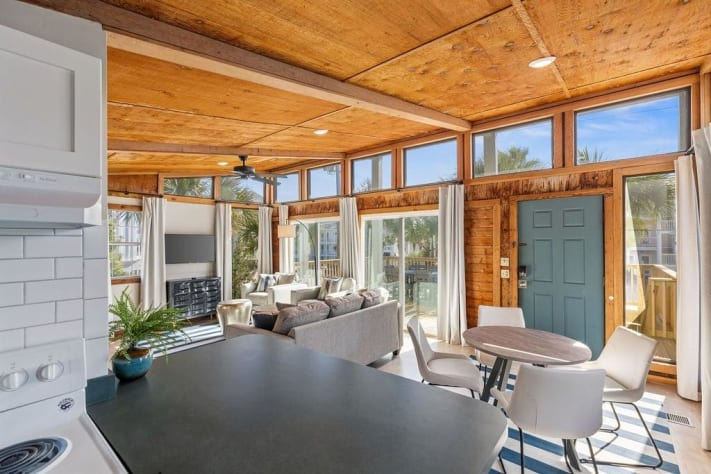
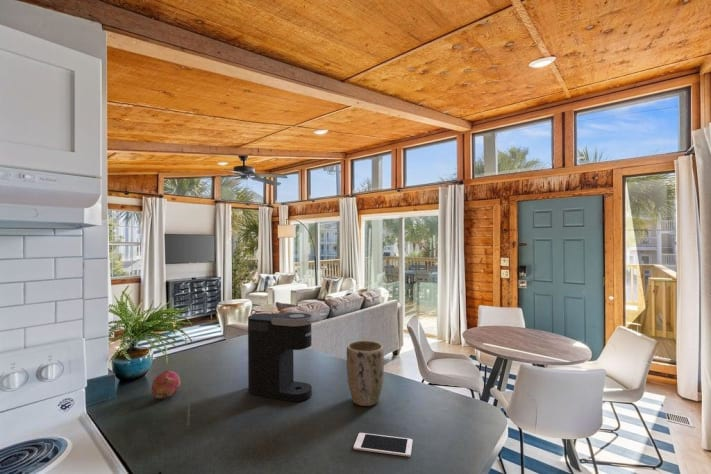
+ fruit (167, 382)
+ coffee maker (280, 353)
+ cell phone (383, 444)
+ plant pot (365, 372)
